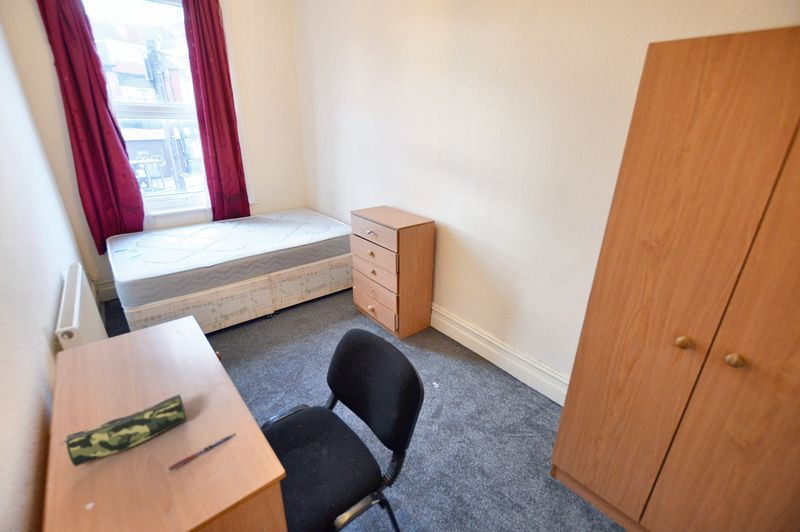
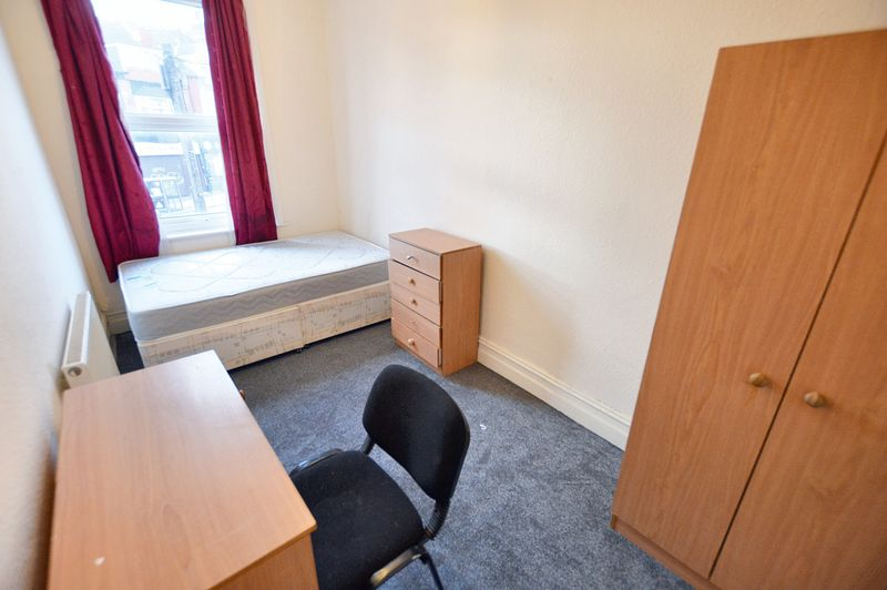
- pencil case (129, 429)
- pen (203, 450)
